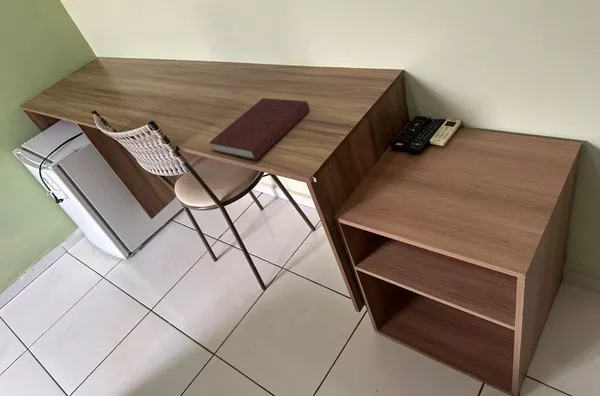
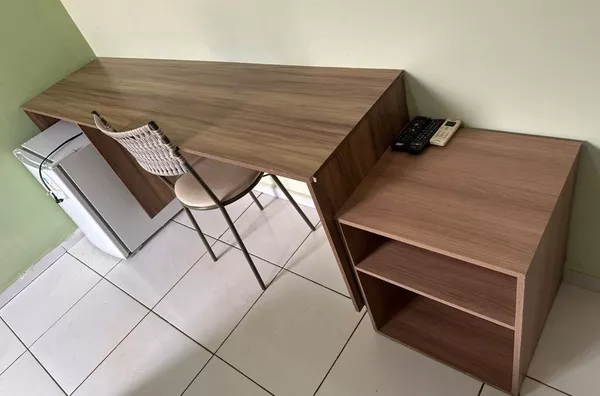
- notebook (259, 126)
